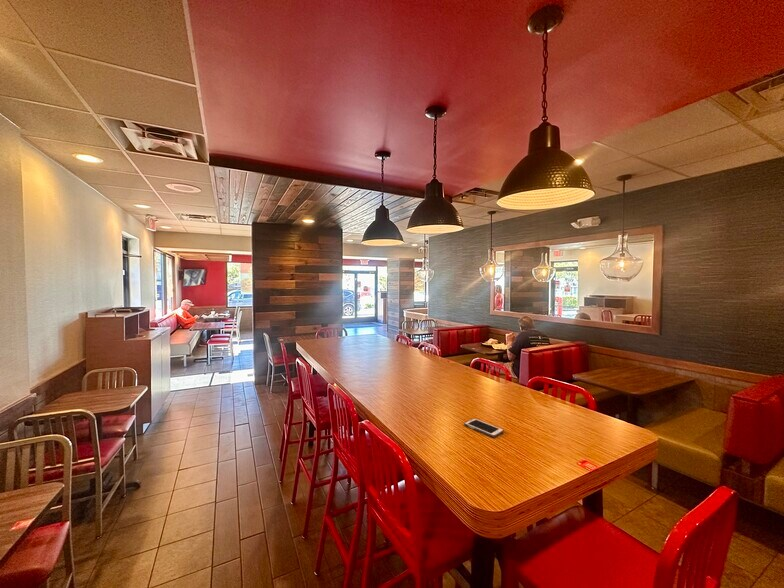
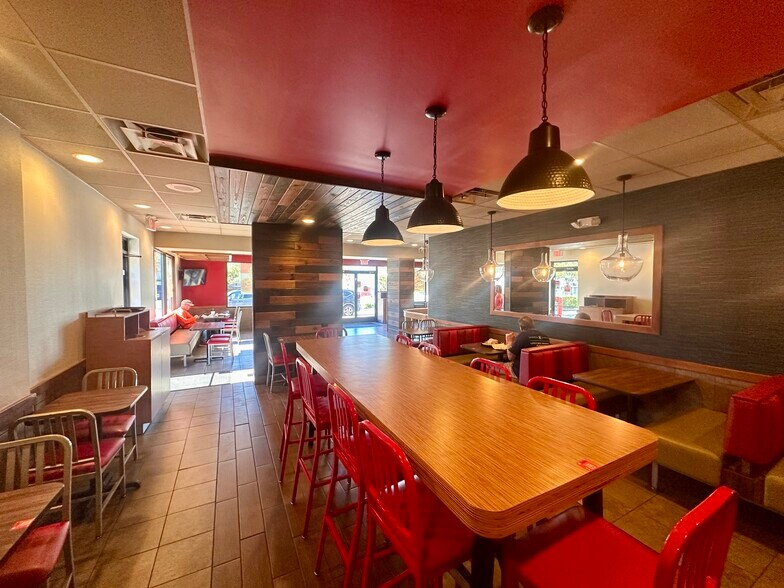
- cell phone (483, 427)
